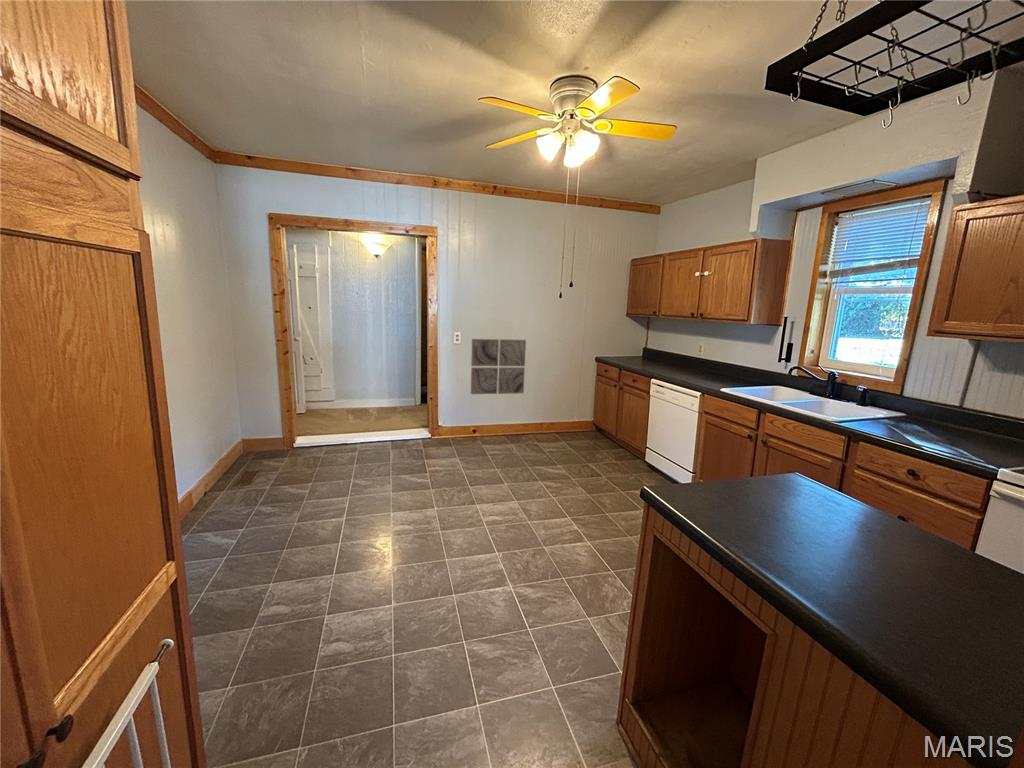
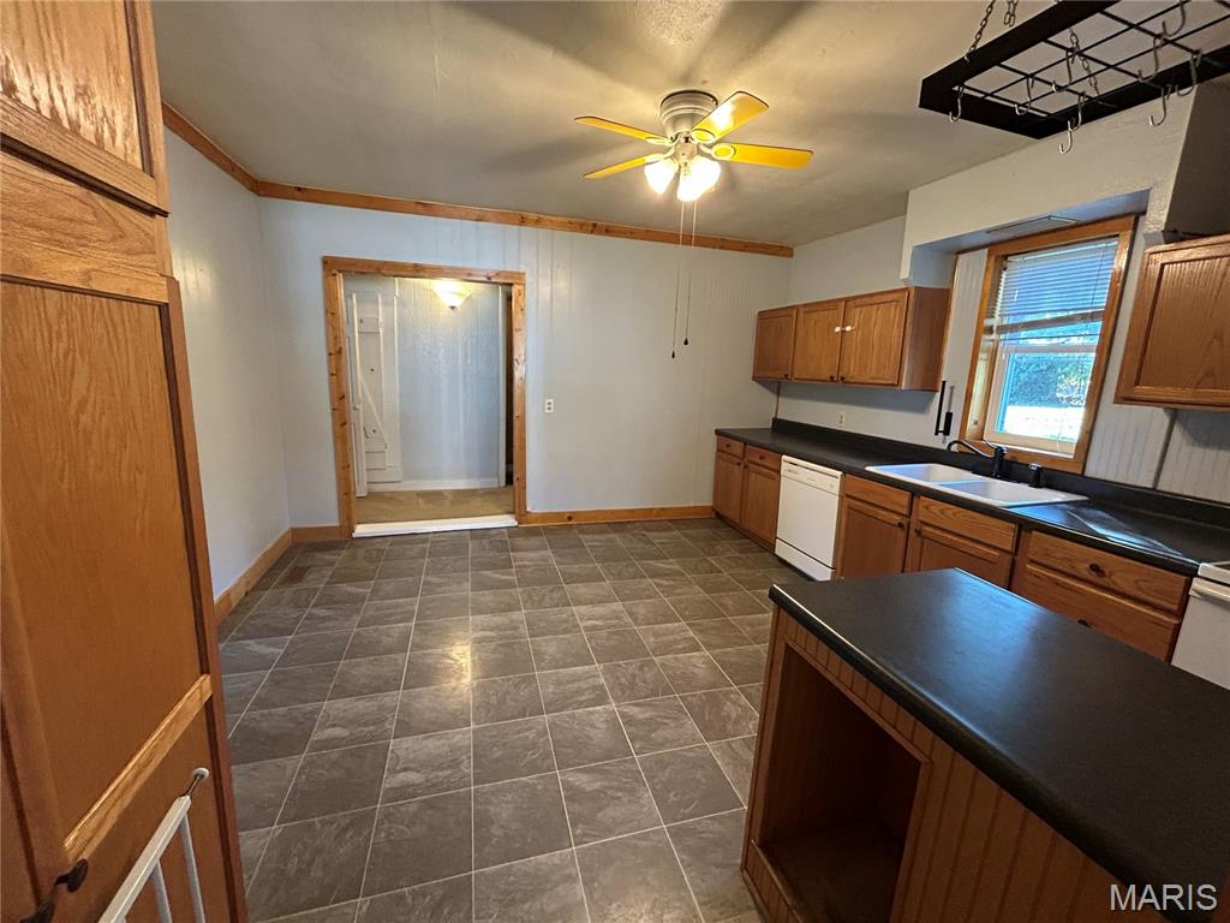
- wall art (499, 367)
